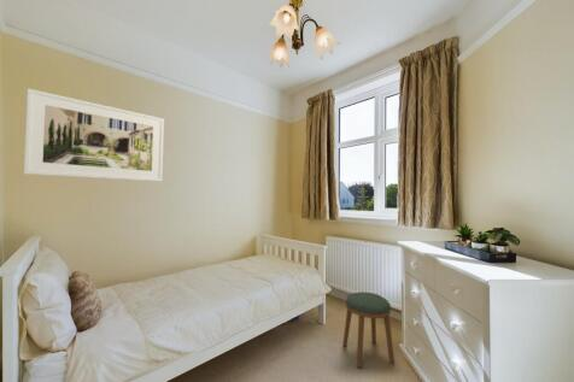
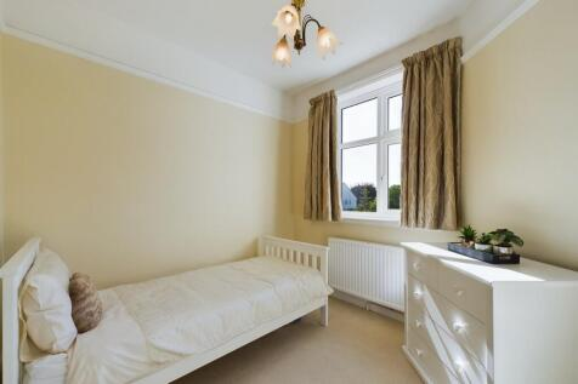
- stool (363, 324)
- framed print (104, 141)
